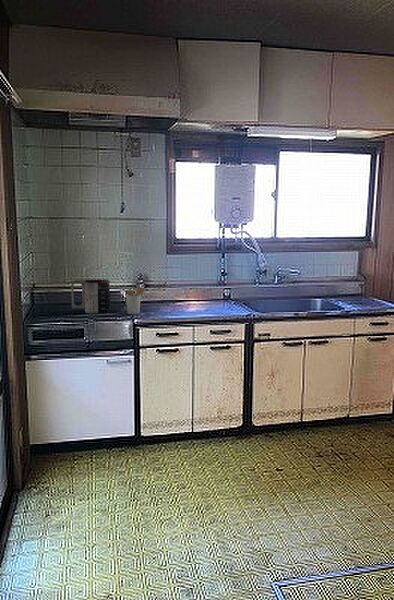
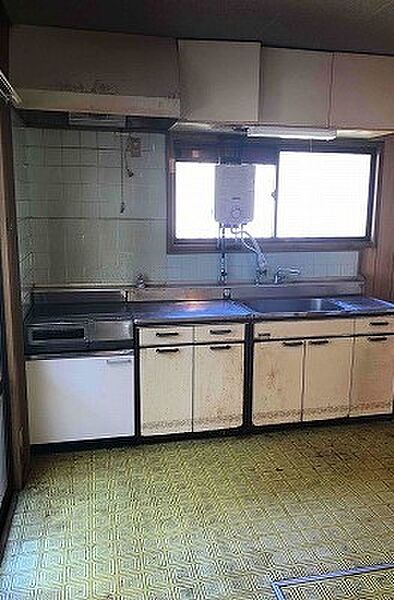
- utensil holder (136, 299)
- mug (91, 295)
